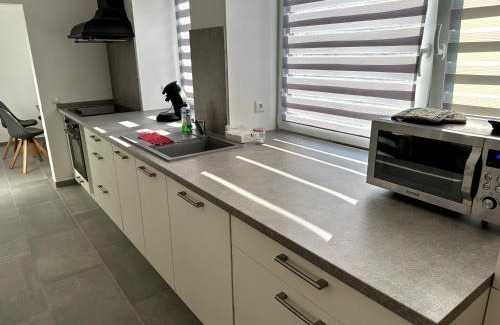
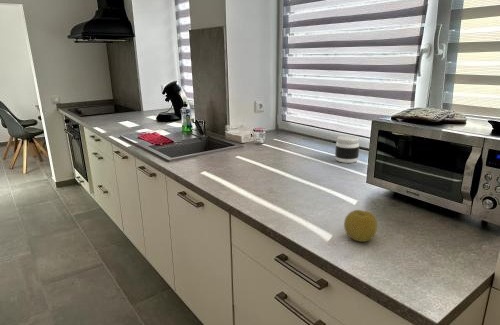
+ fruit (360, 224)
+ jar (347, 148)
